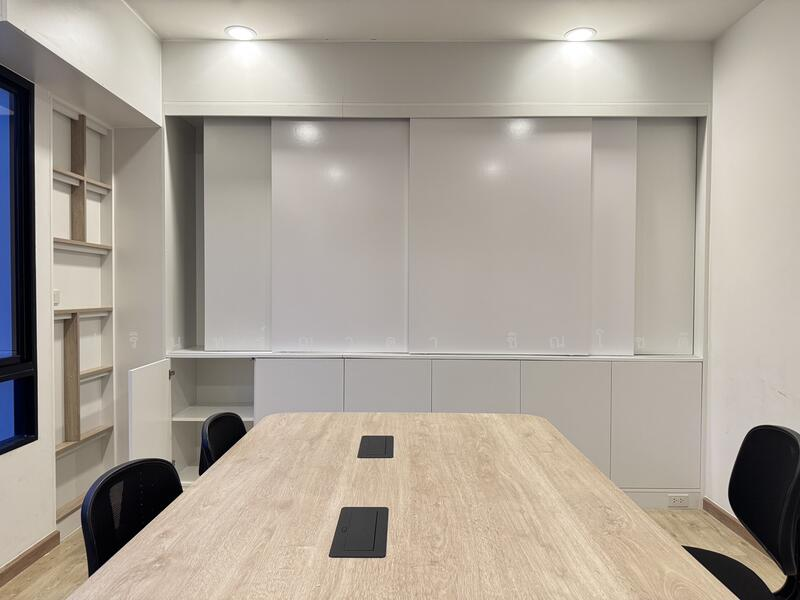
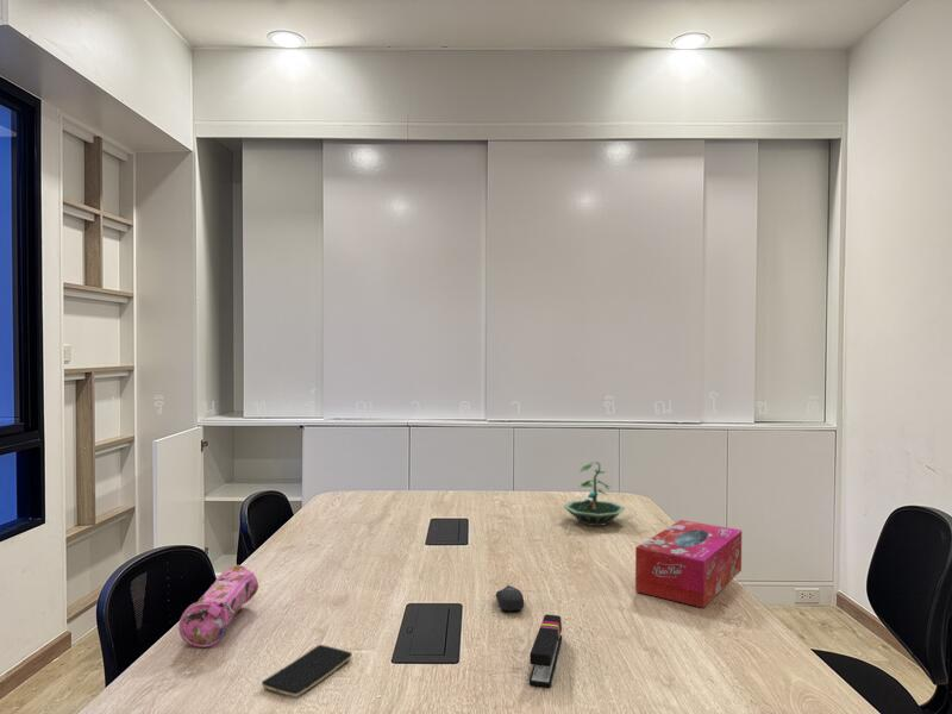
+ tissue box (690, 559)
+ smartphone (308, 669)
+ terrarium (595, 474)
+ stapler (546, 645)
+ pencil case (221, 602)
+ computer mouse (509, 595)
